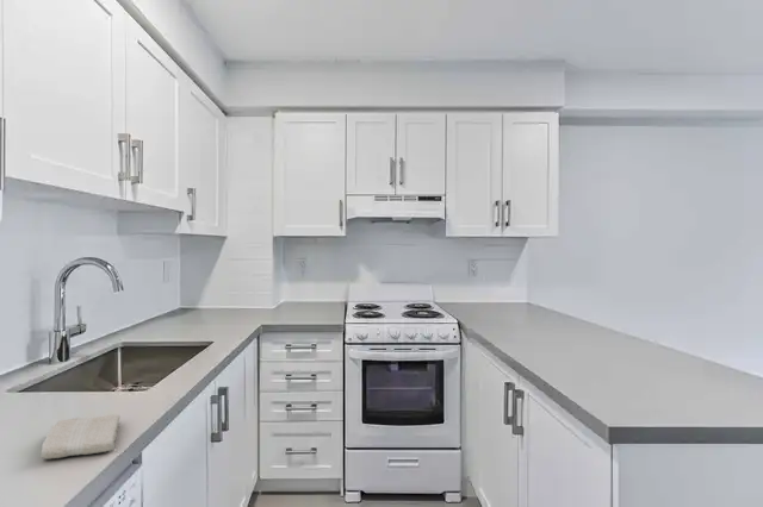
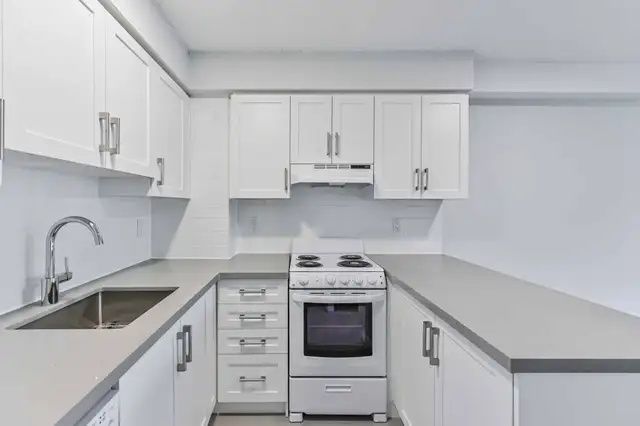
- washcloth (83, 433)
